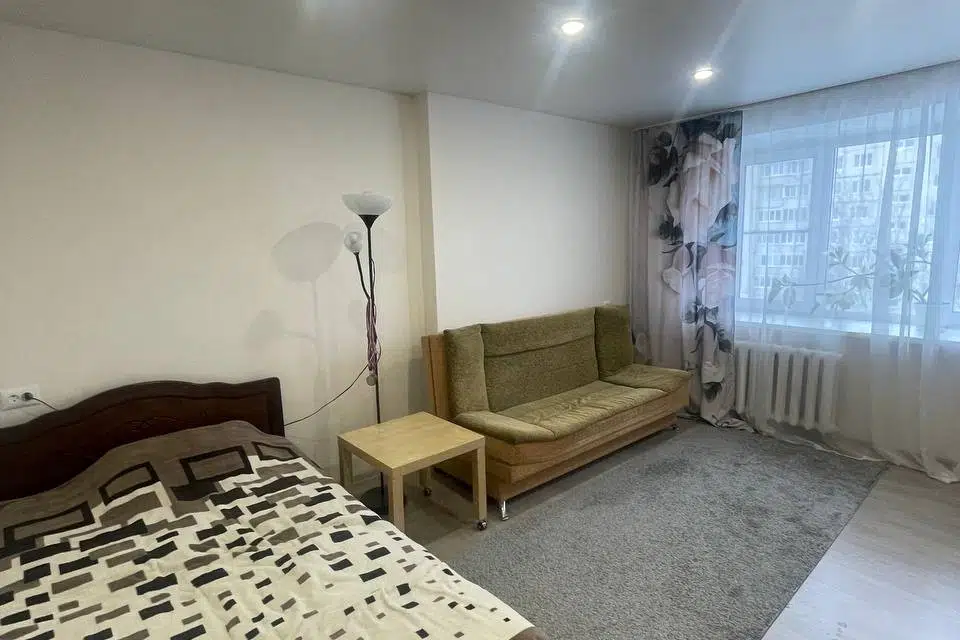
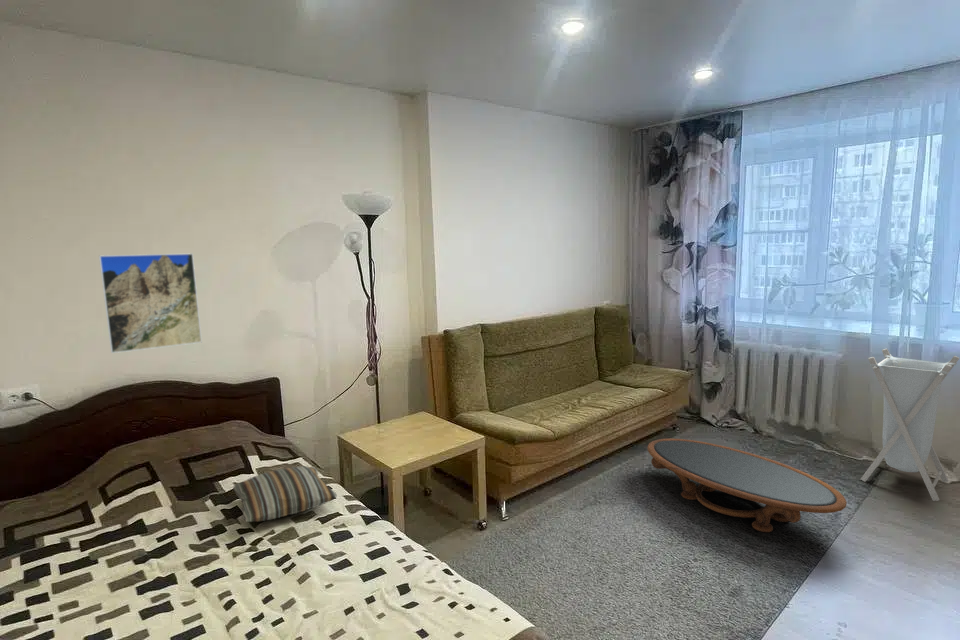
+ laundry hamper (908, 420)
+ coffee table (733, 486)
+ pillow (283, 491)
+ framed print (153, 301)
